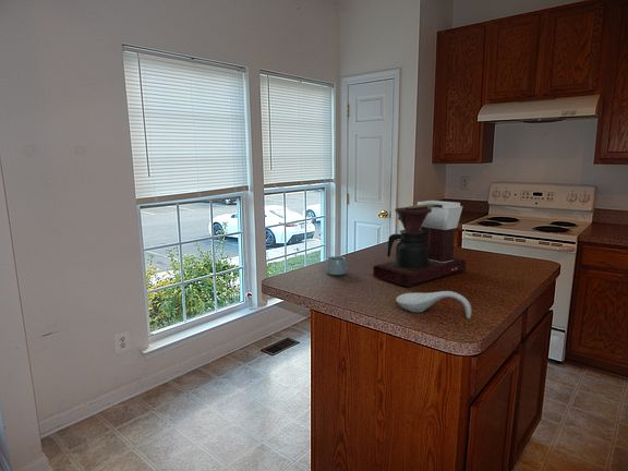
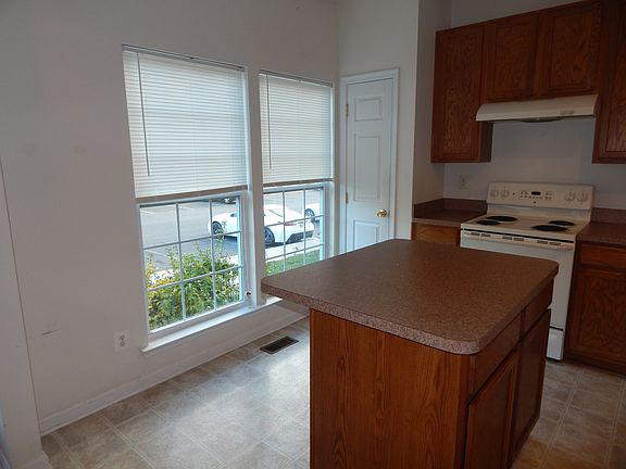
- spoon rest (432, 301)
- coffee maker (421, 239)
- mug (338, 265)
